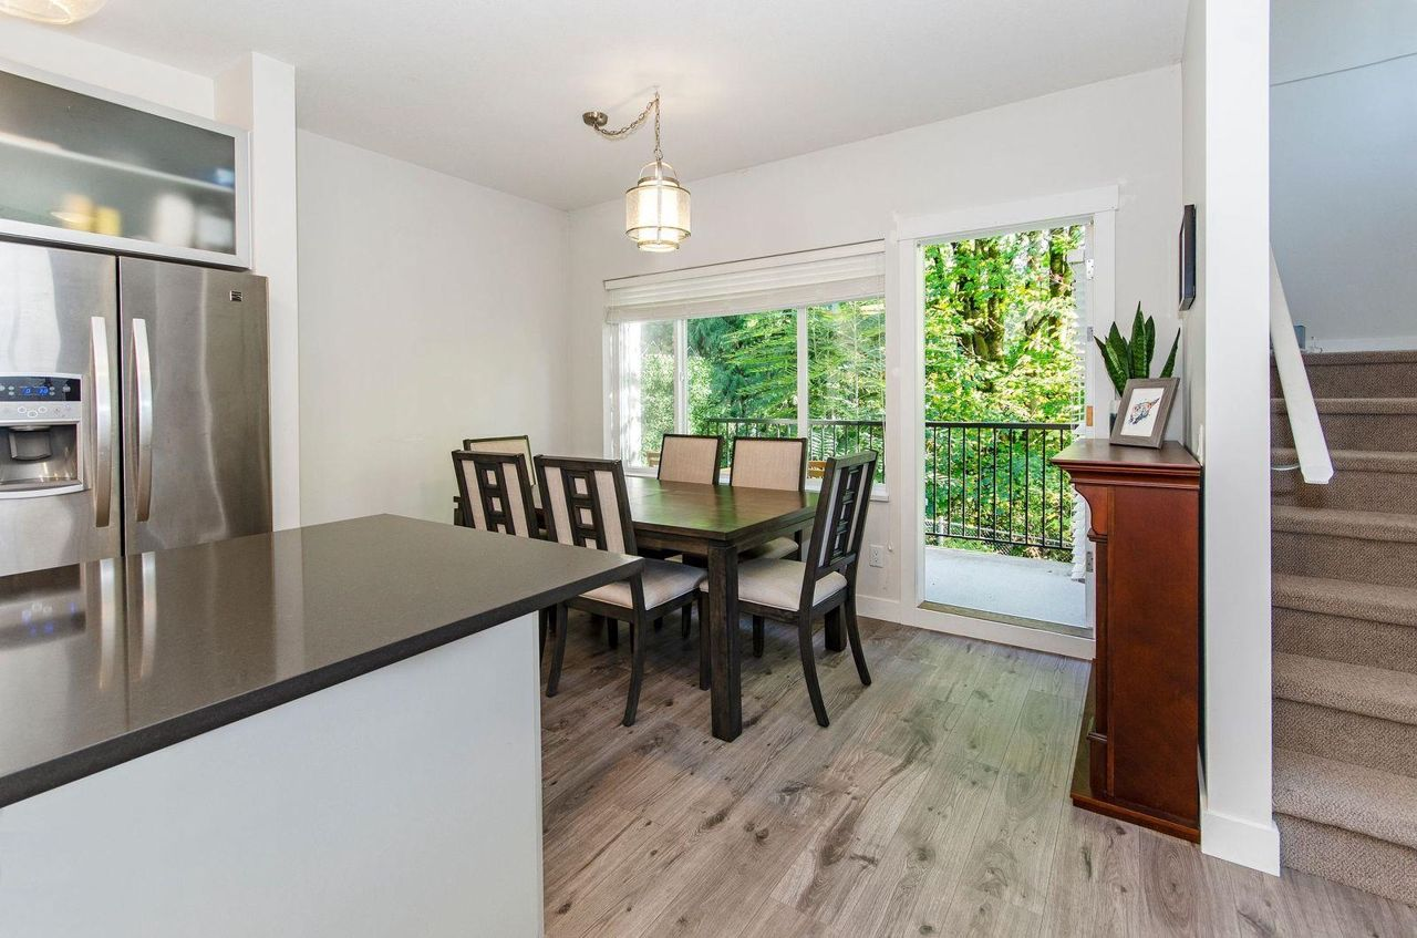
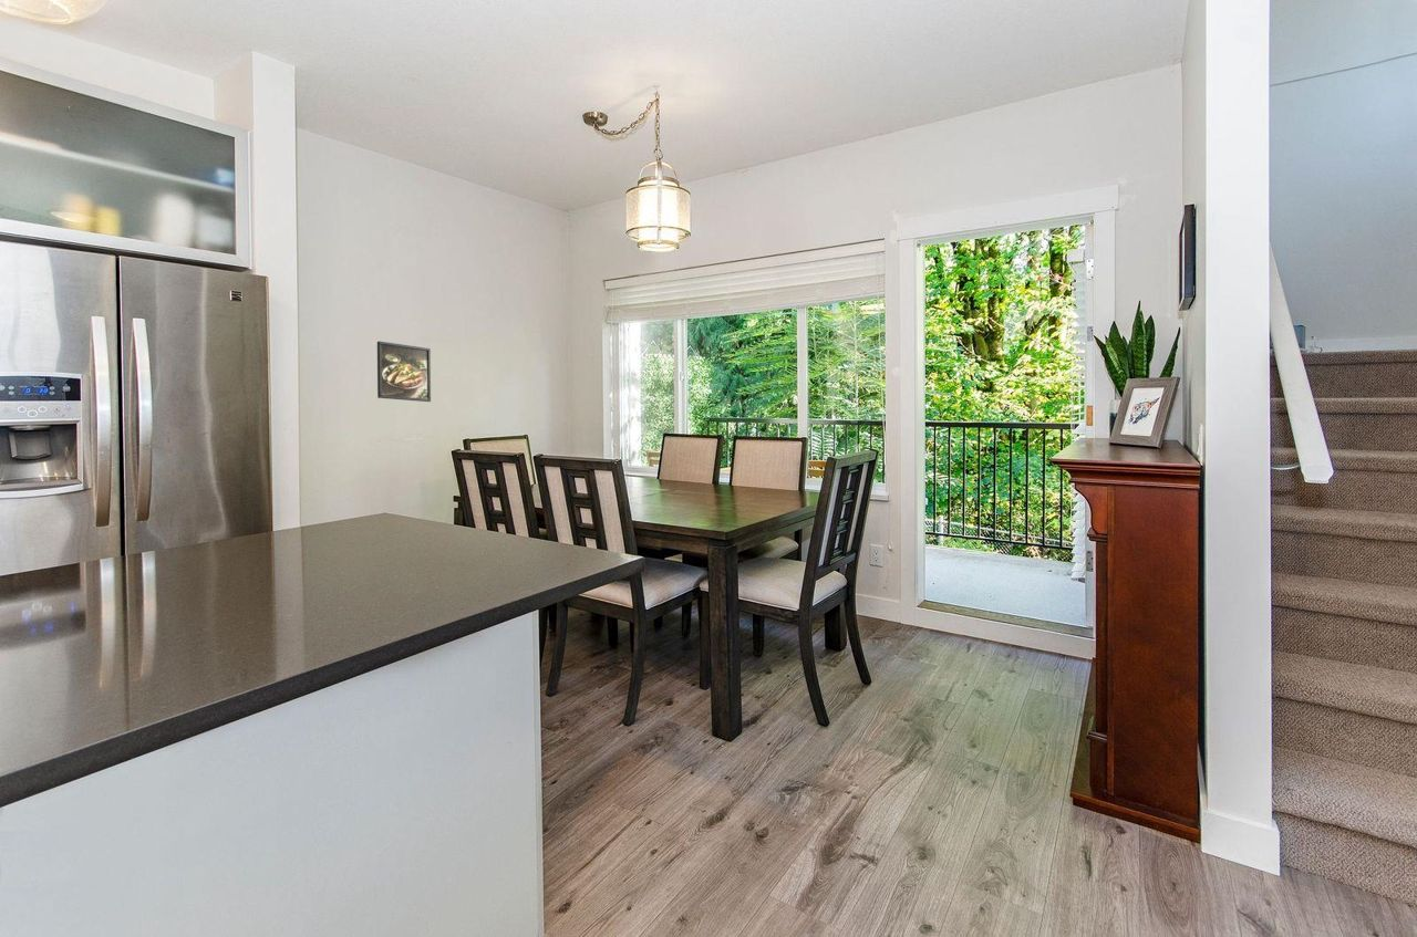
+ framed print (404, 372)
